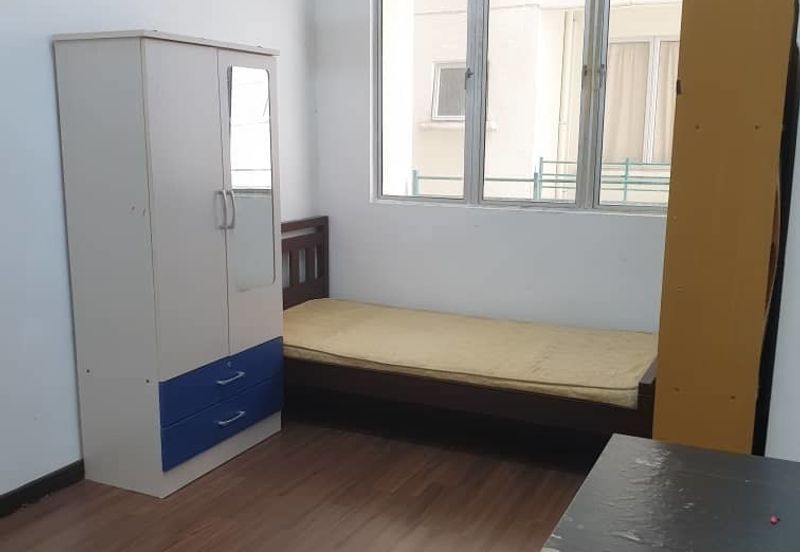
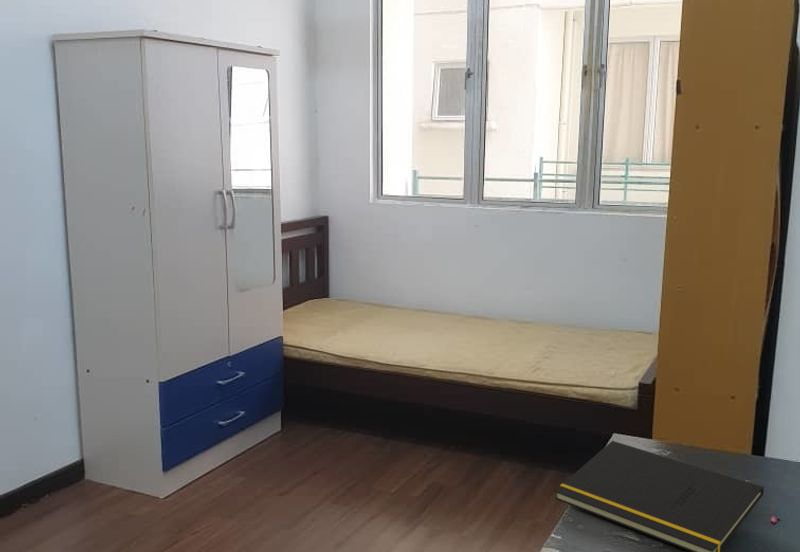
+ notepad (656, 492)
